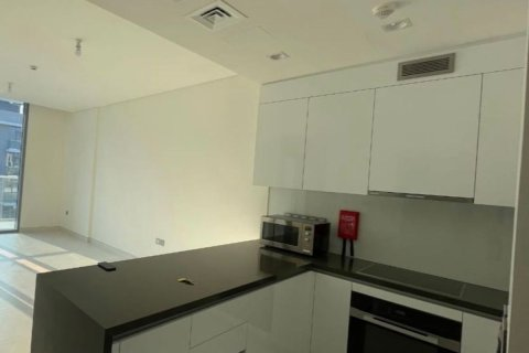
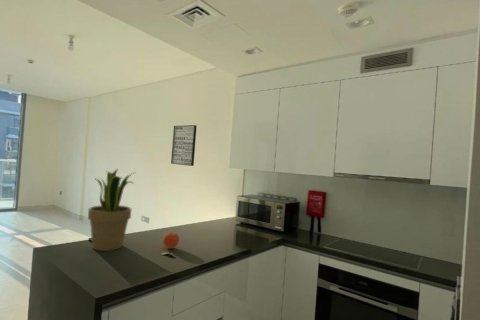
+ potted plant (114, 206)
+ wall art (183, 145)
+ fruit (171, 240)
